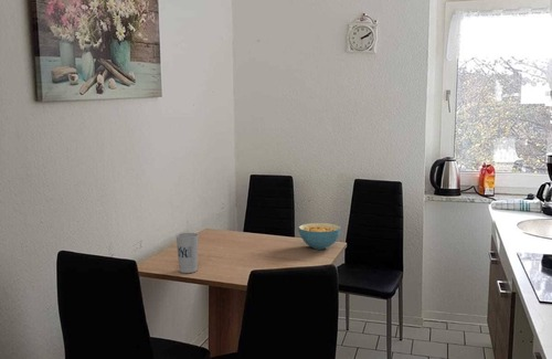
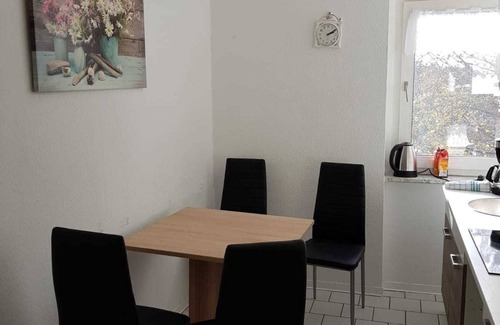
- cup (188, 253)
- cereal bowl (319, 237)
